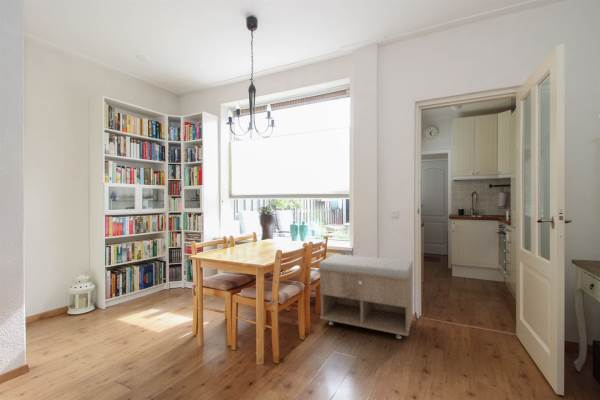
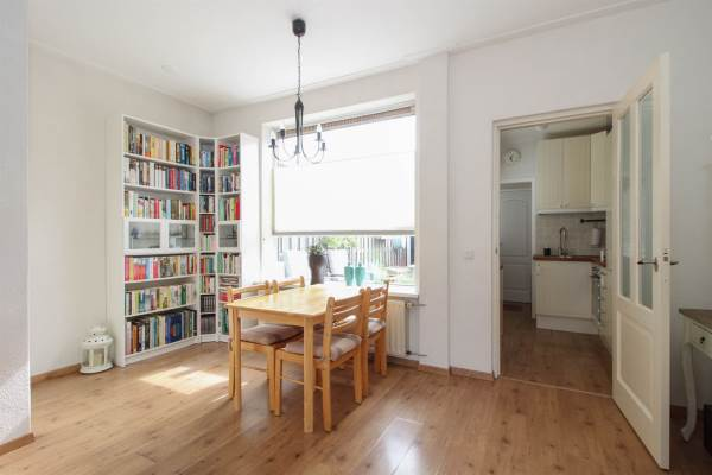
- storage bench (366, 292)
